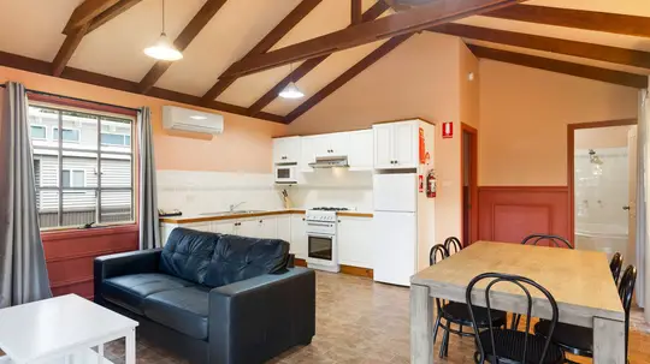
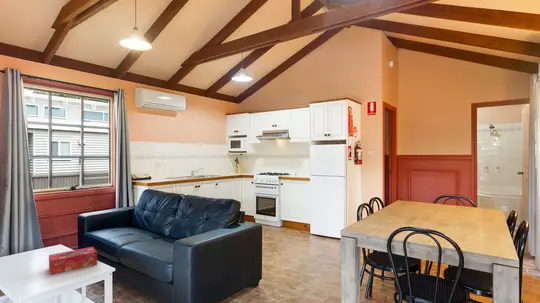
+ tissue box (73, 259)
